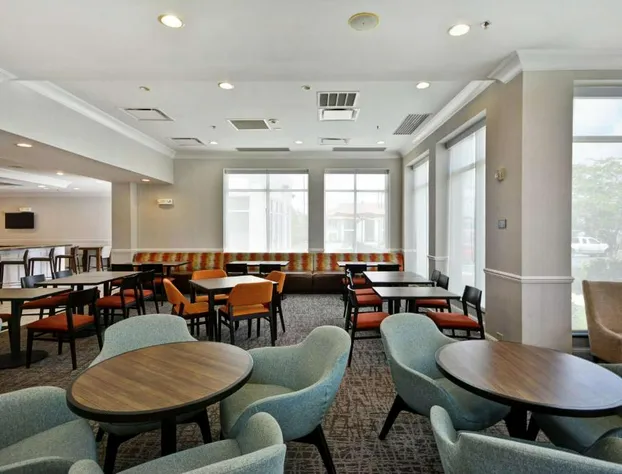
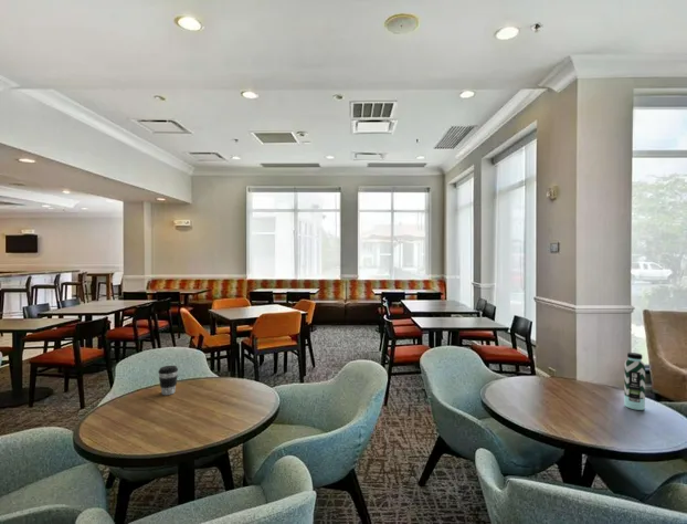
+ coffee cup (168, 379)
+ water bottle (634, 380)
